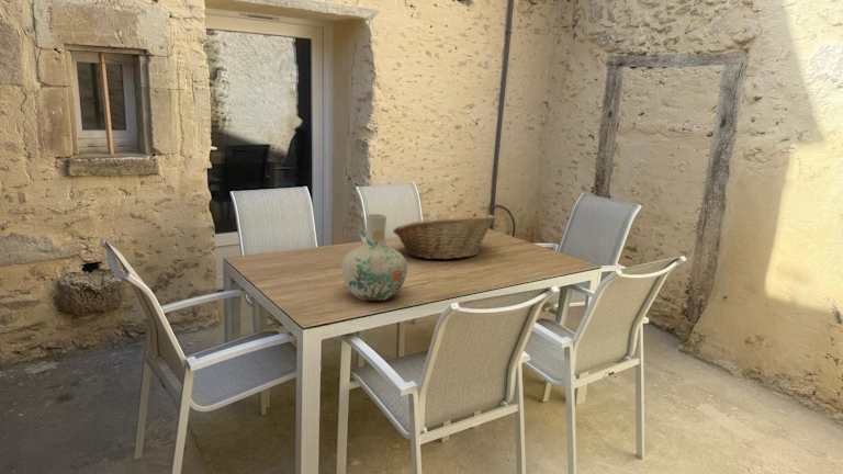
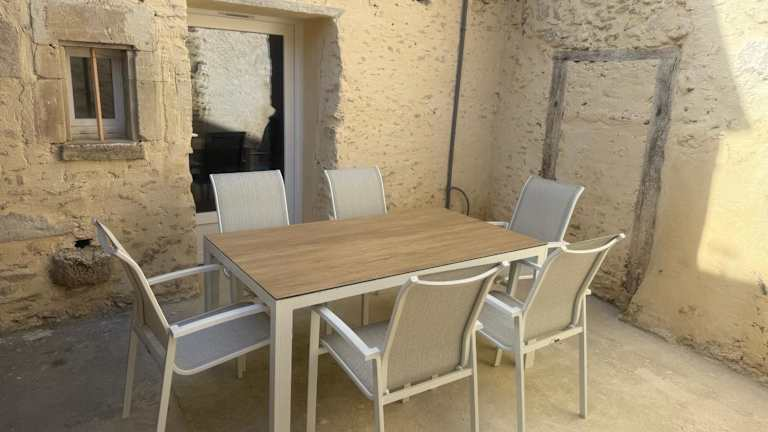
- vase (374, 256)
- fruit basket (445, 233)
